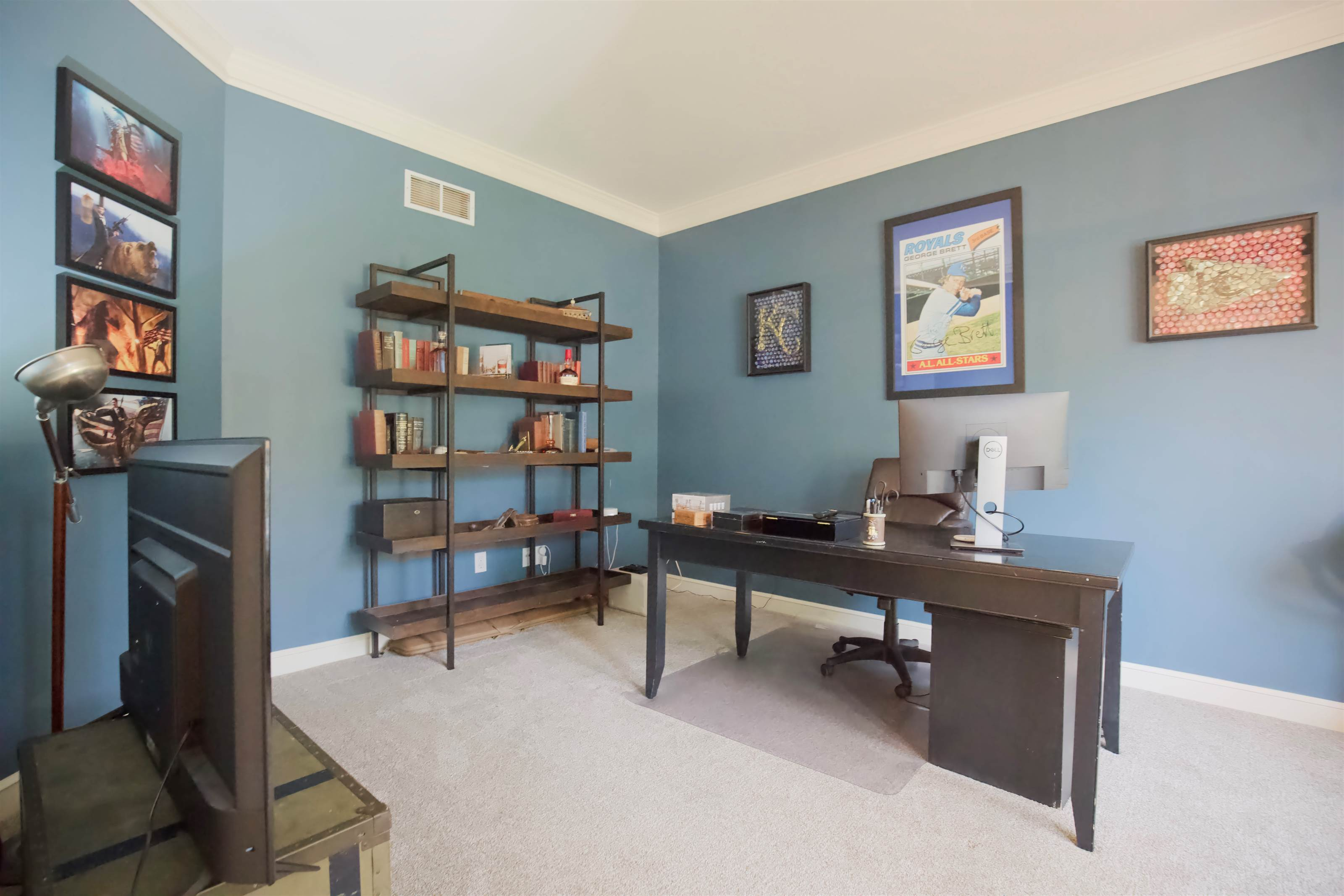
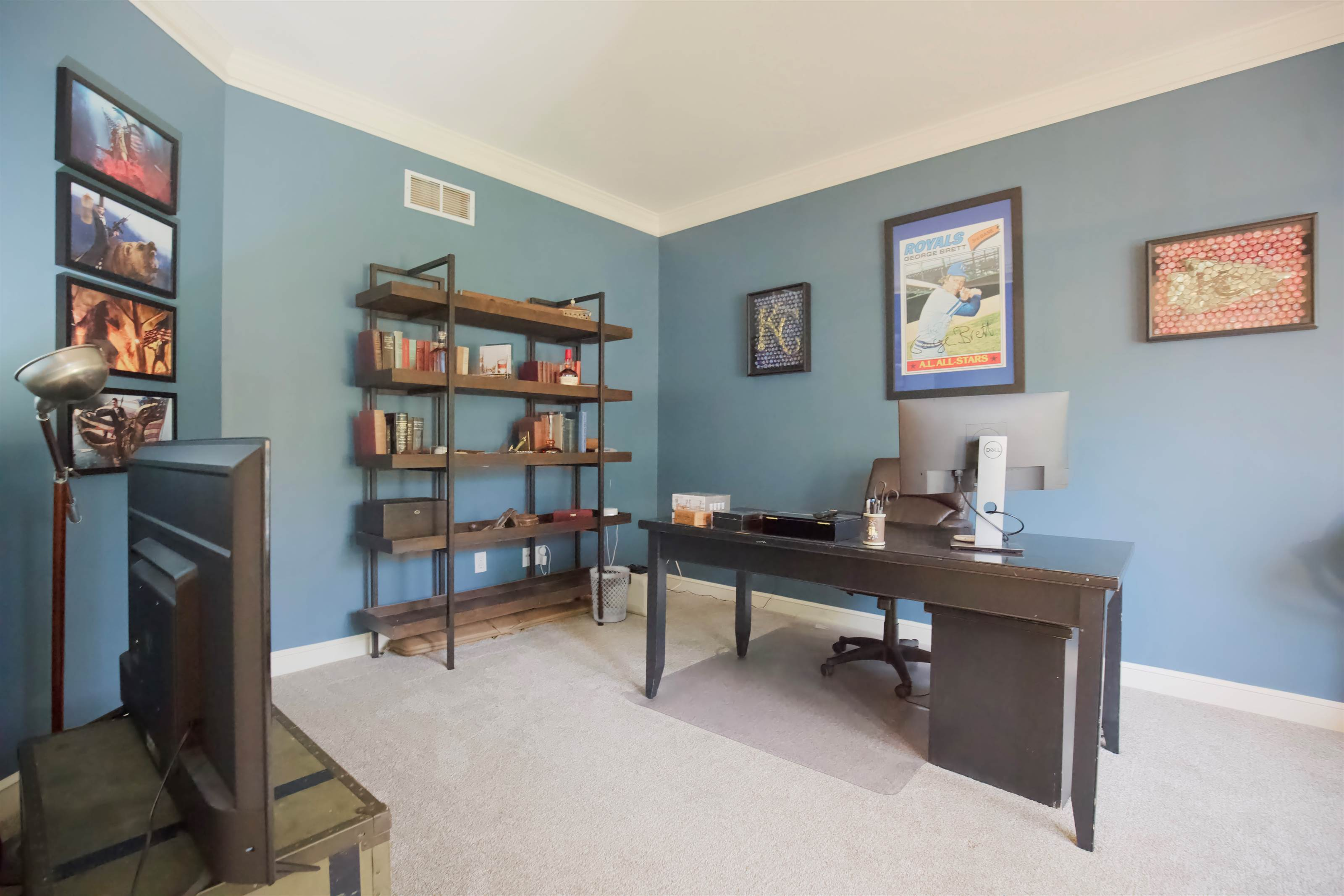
+ wastebasket (610, 594)
